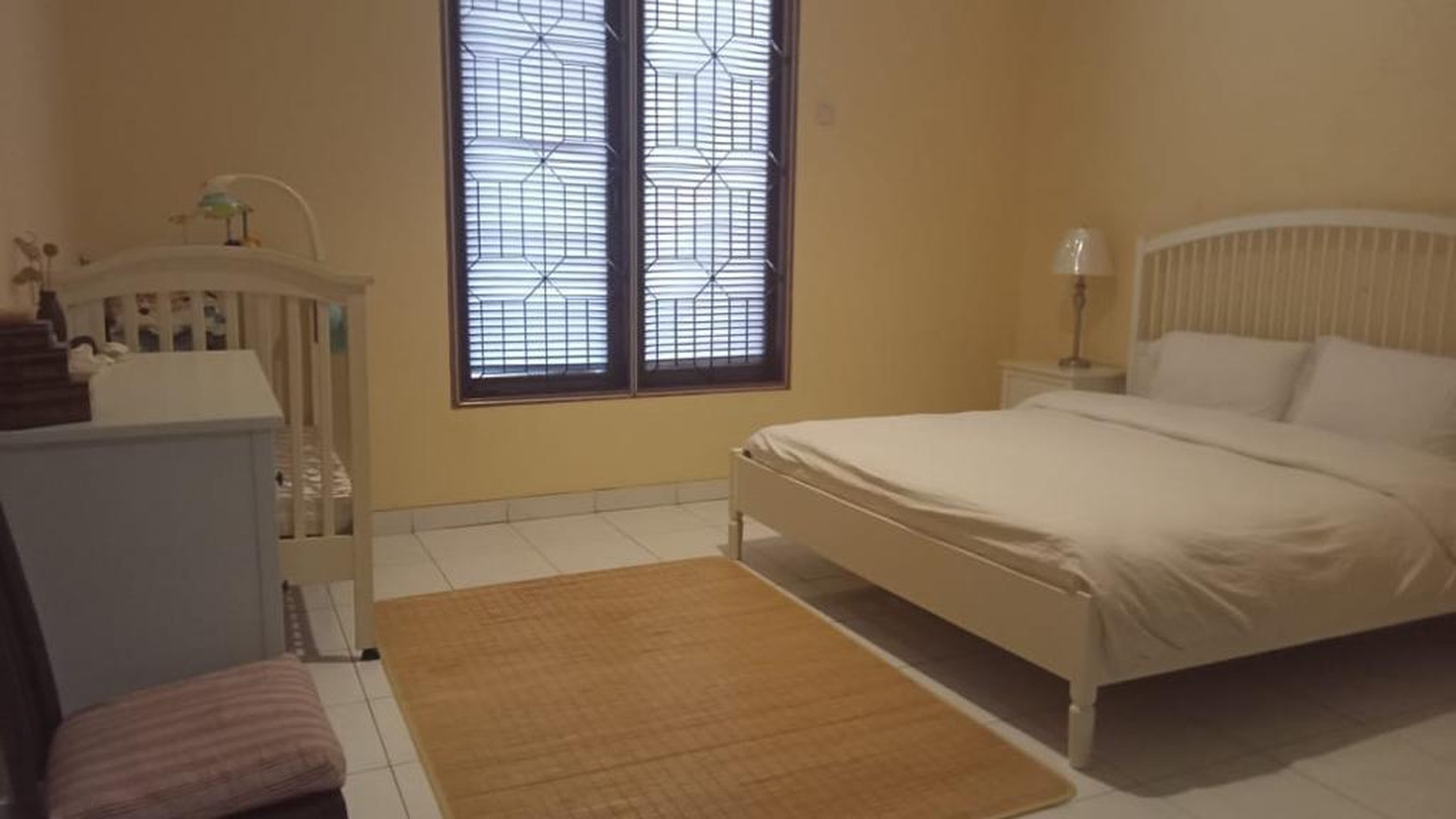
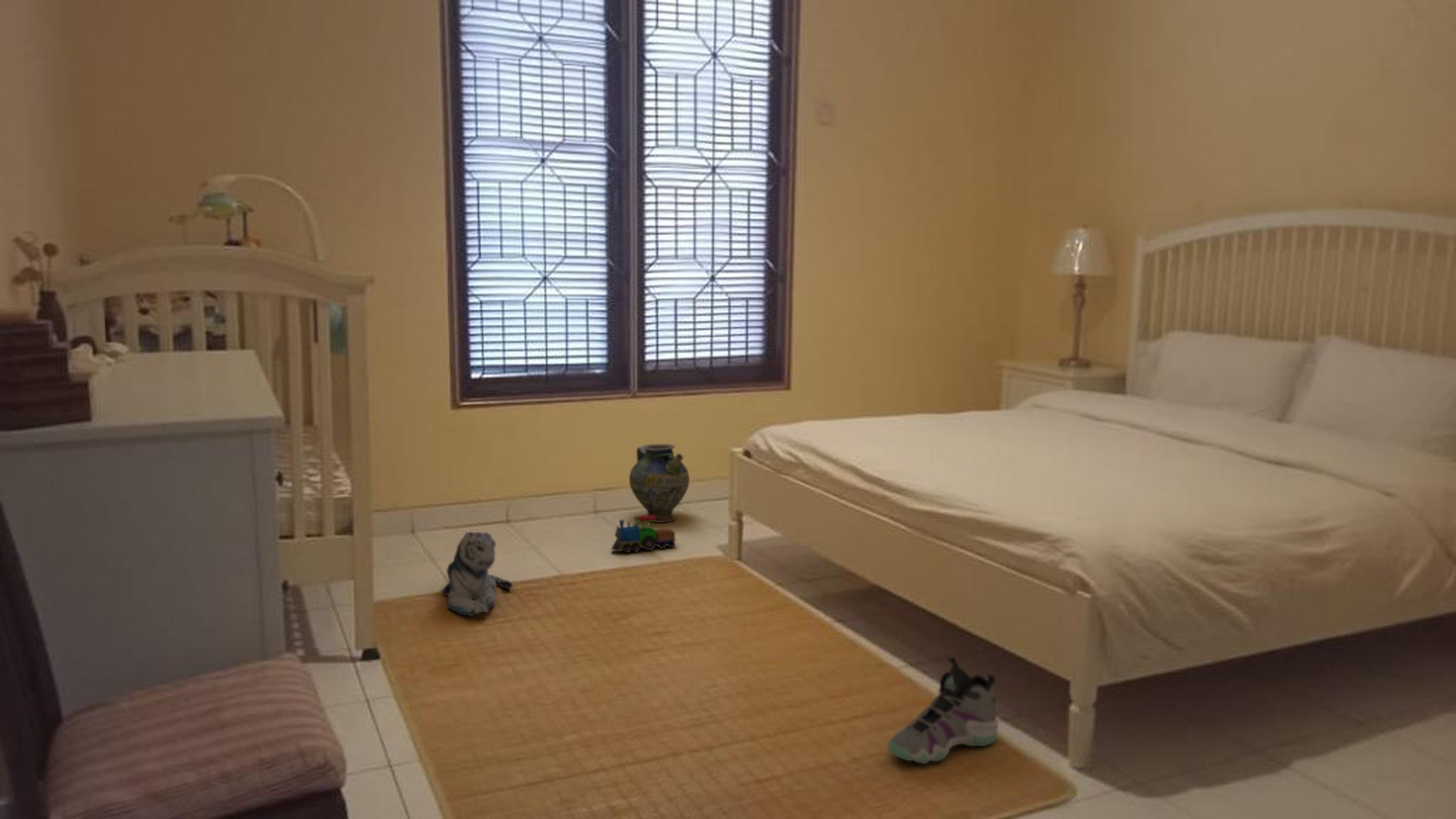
+ ceramic jug (660, 483)
+ toy train (643, 532)
+ plush toy (479, 563)
+ sneaker (943, 703)
